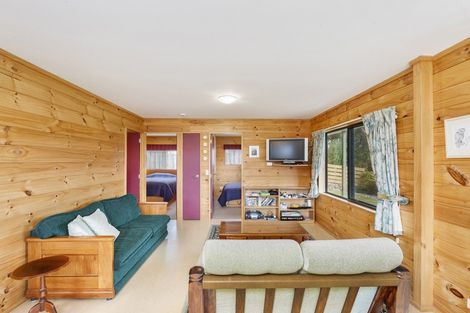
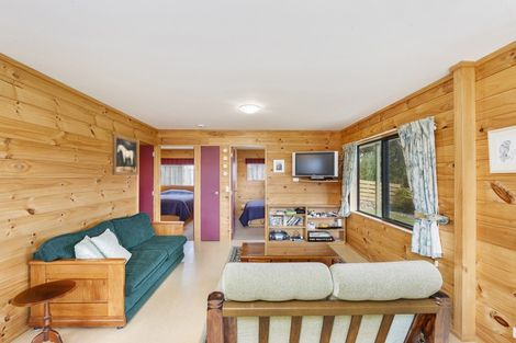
+ wall art (126, 156)
